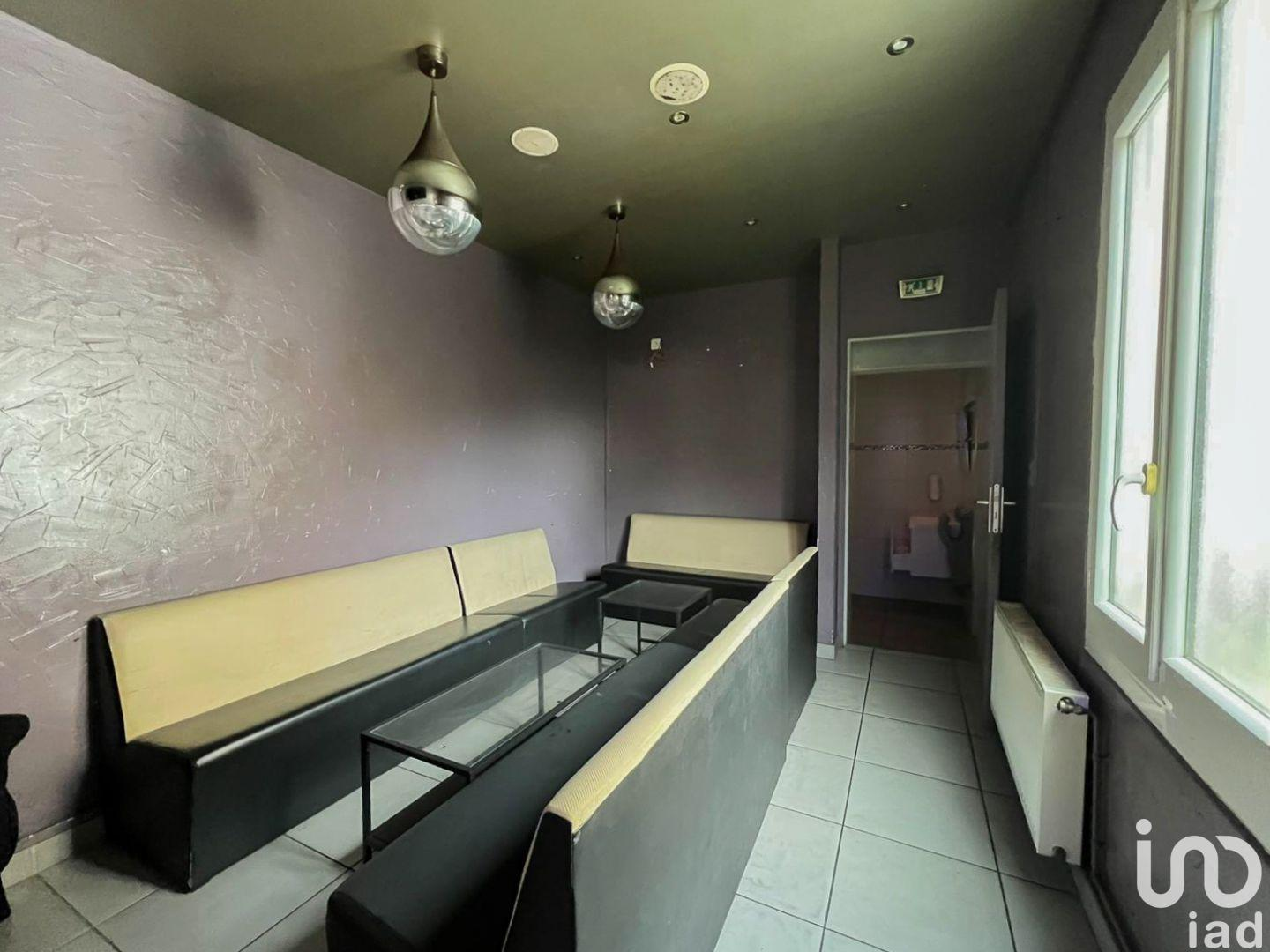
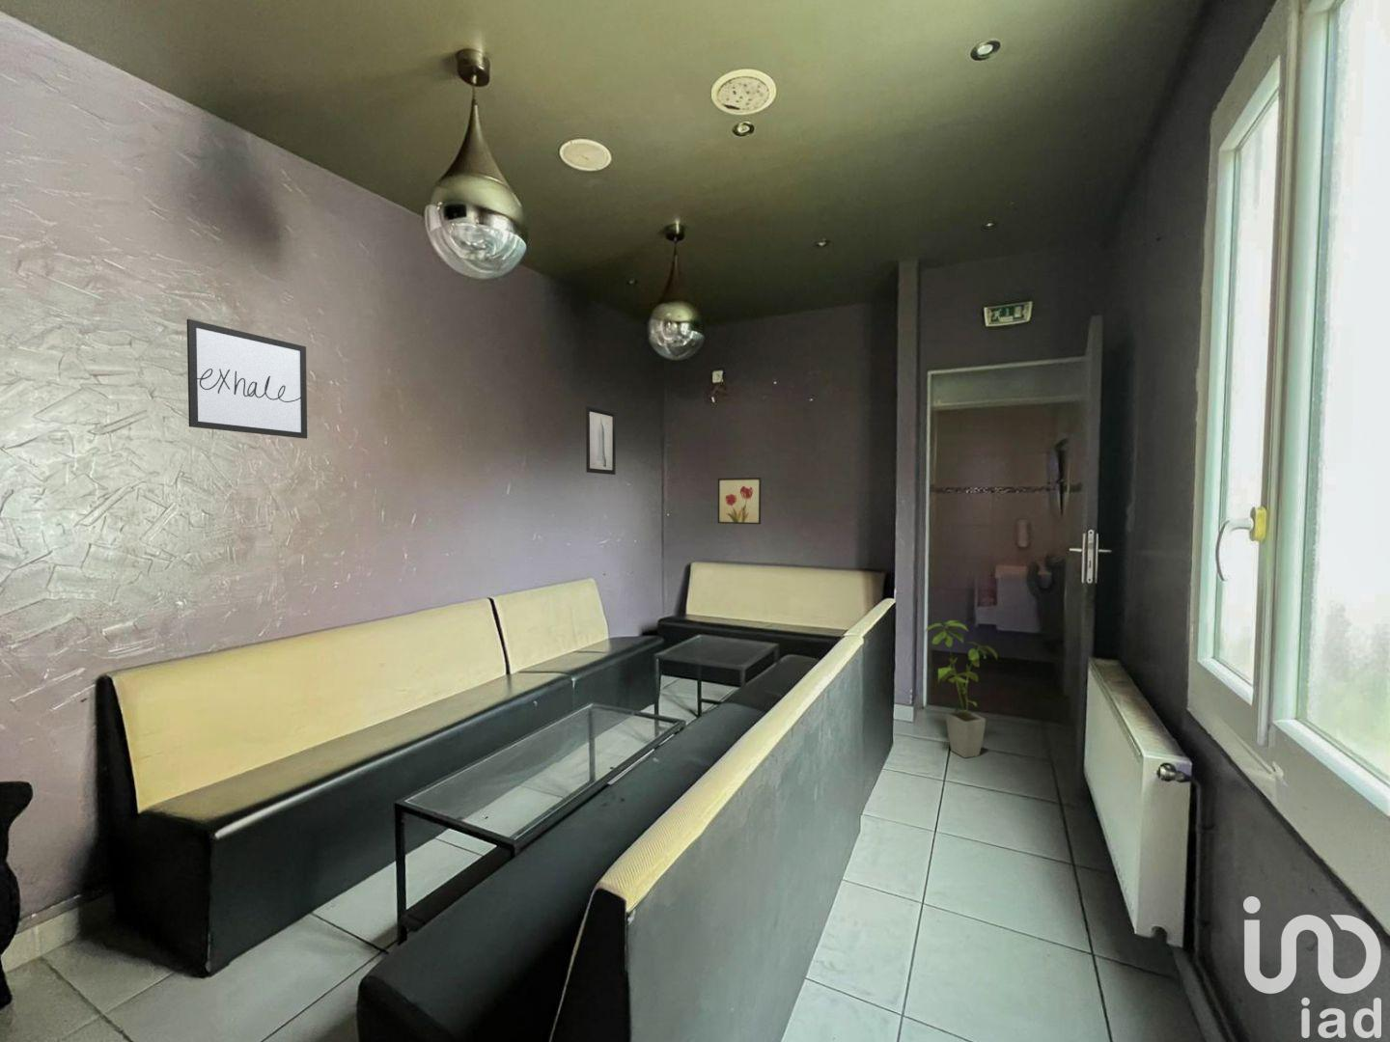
+ wall art (740, 500)
+ house plant (957, 686)
+ wall art (601, 441)
+ wall art (251, 383)
